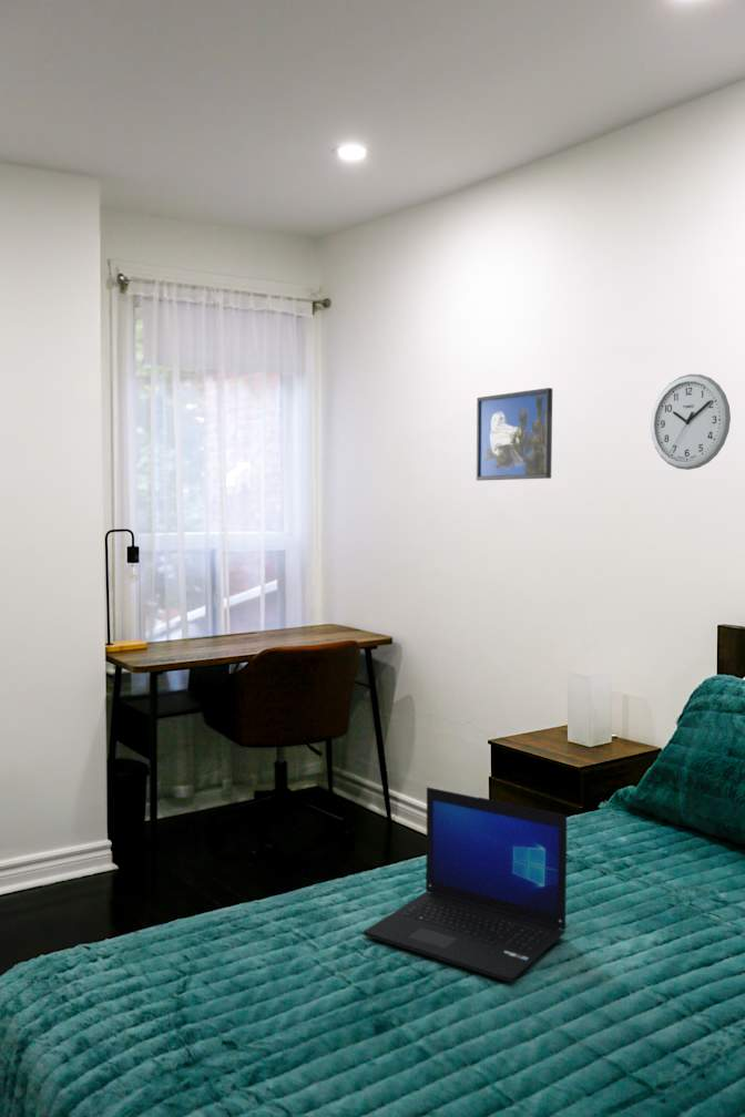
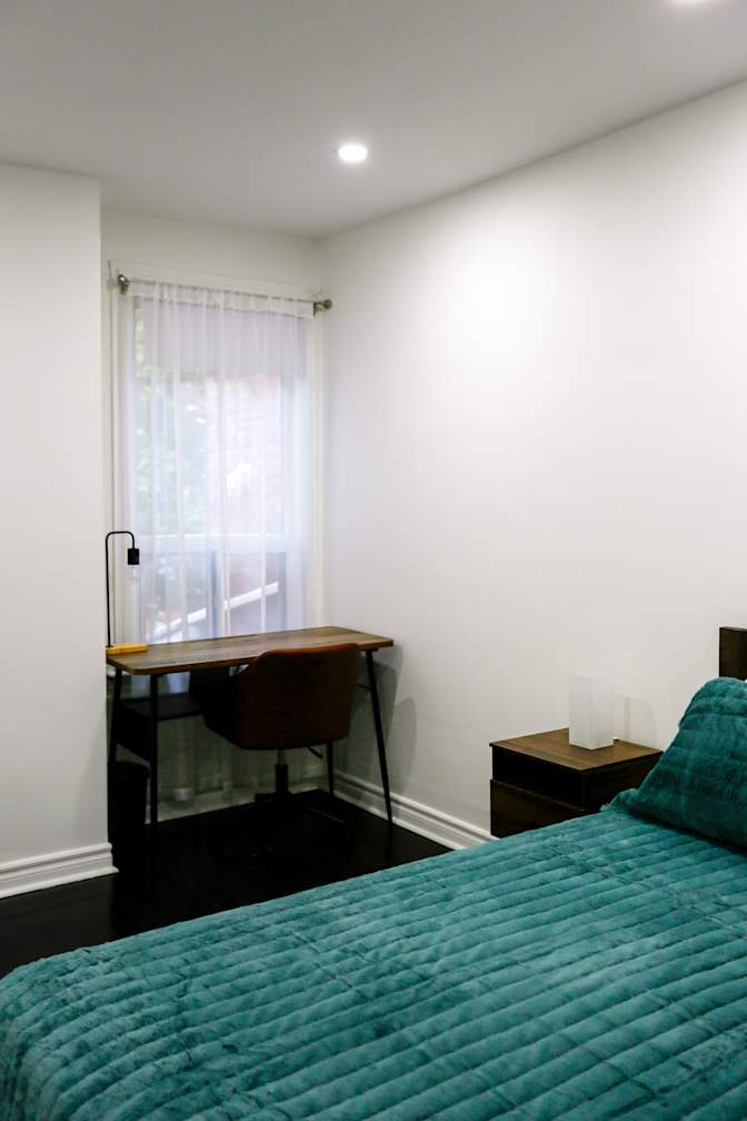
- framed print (512, 435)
- wall clock (687, 421)
- laptop (466, 875)
